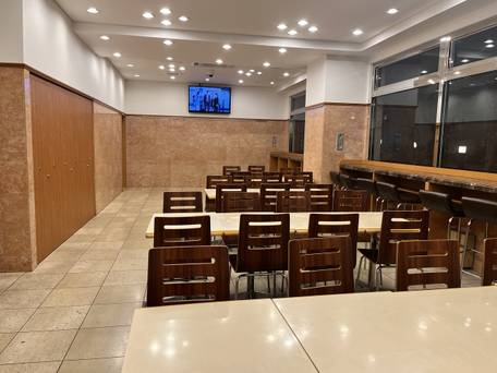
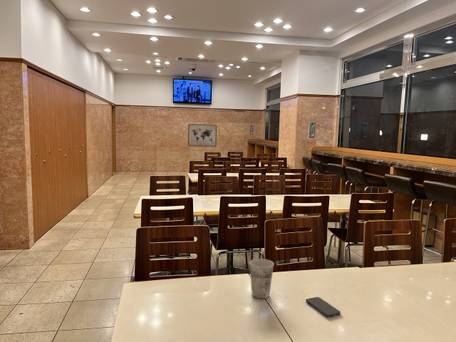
+ wall art (202, 135)
+ smartphone (322, 306)
+ cup (261, 279)
